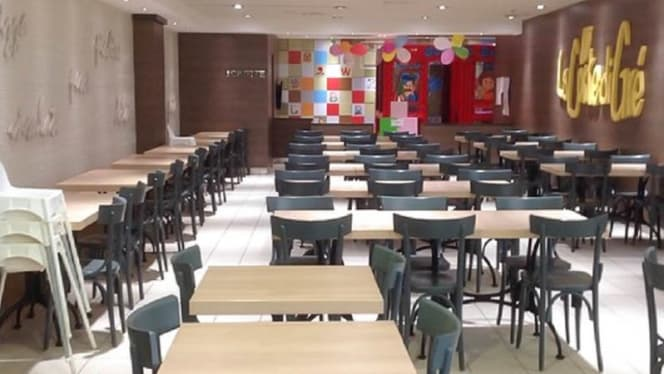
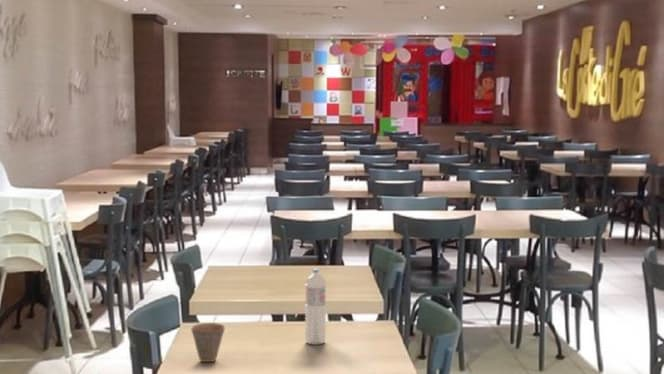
+ cup (208, 342)
+ water bottle (315, 305)
